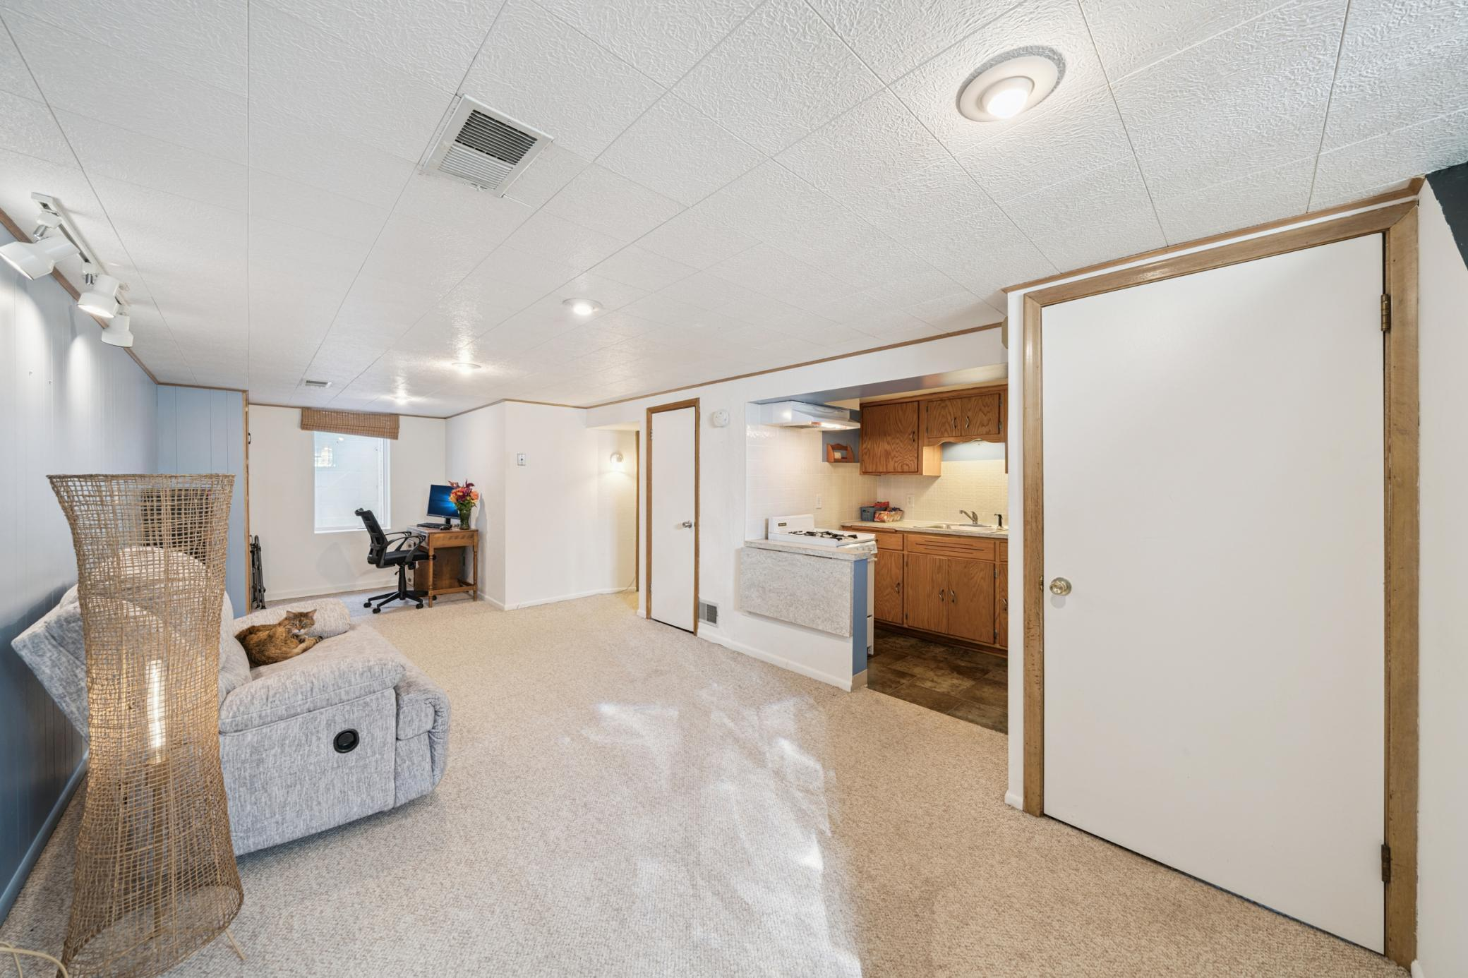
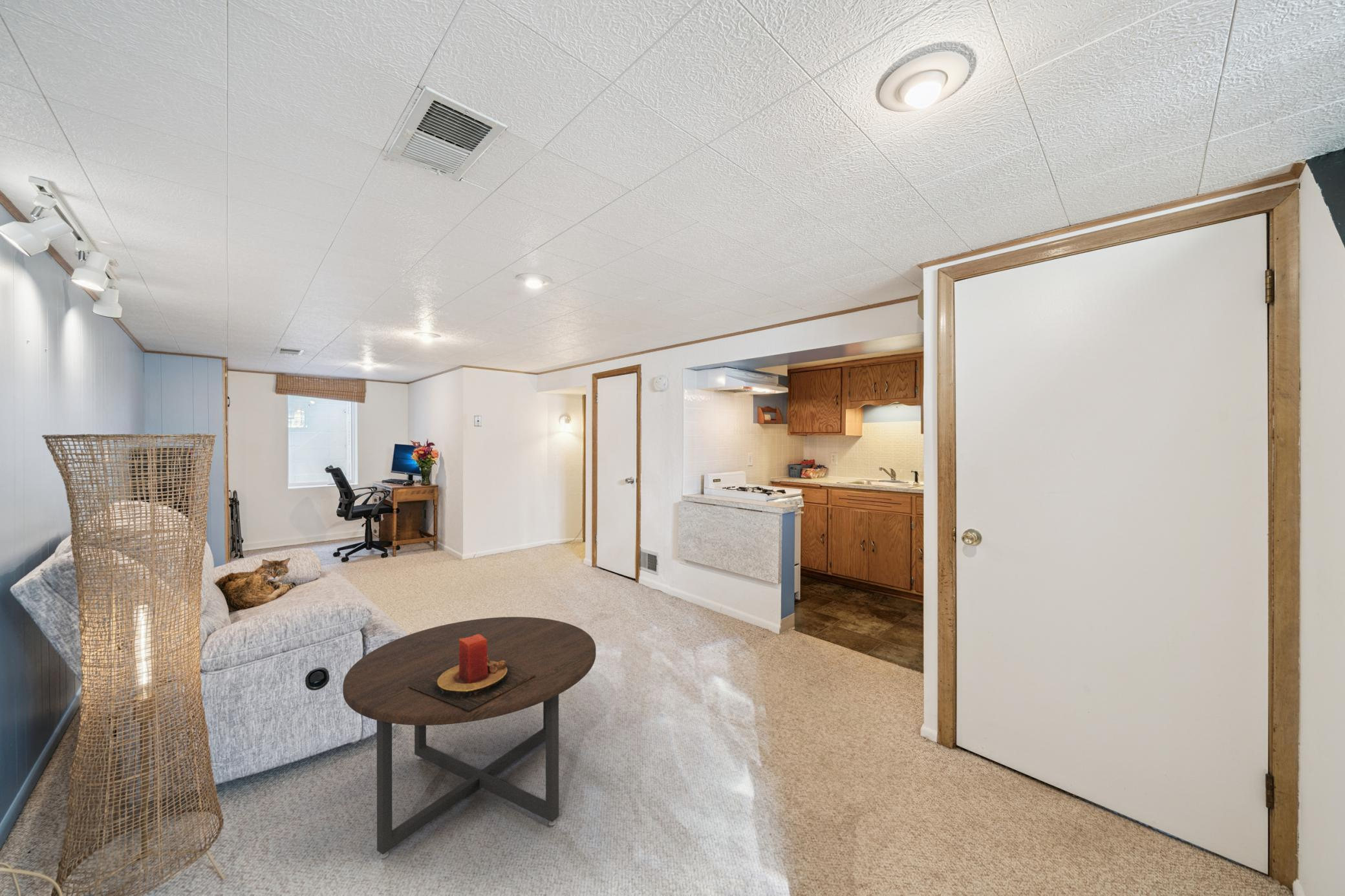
+ candle (473, 657)
+ coffee table (480, 720)
